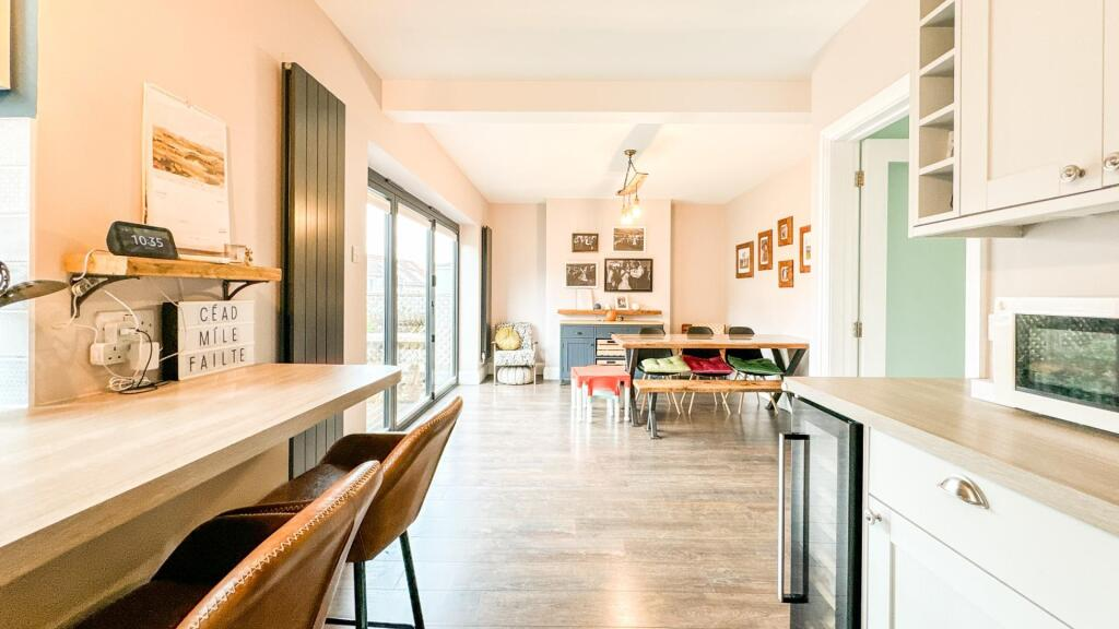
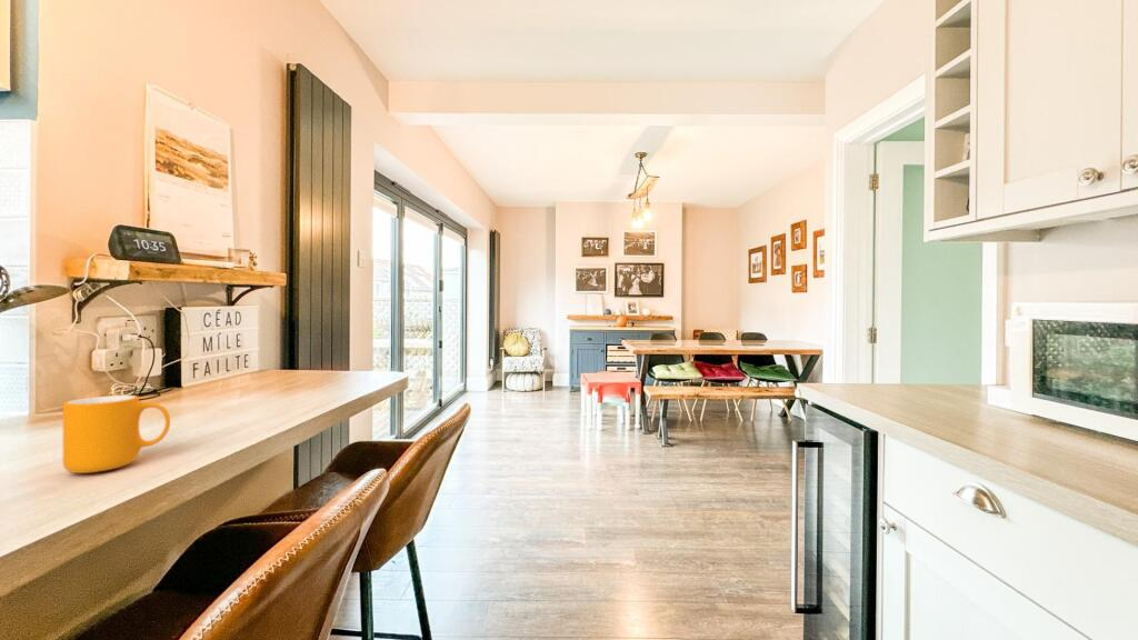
+ mug (119, 431)
